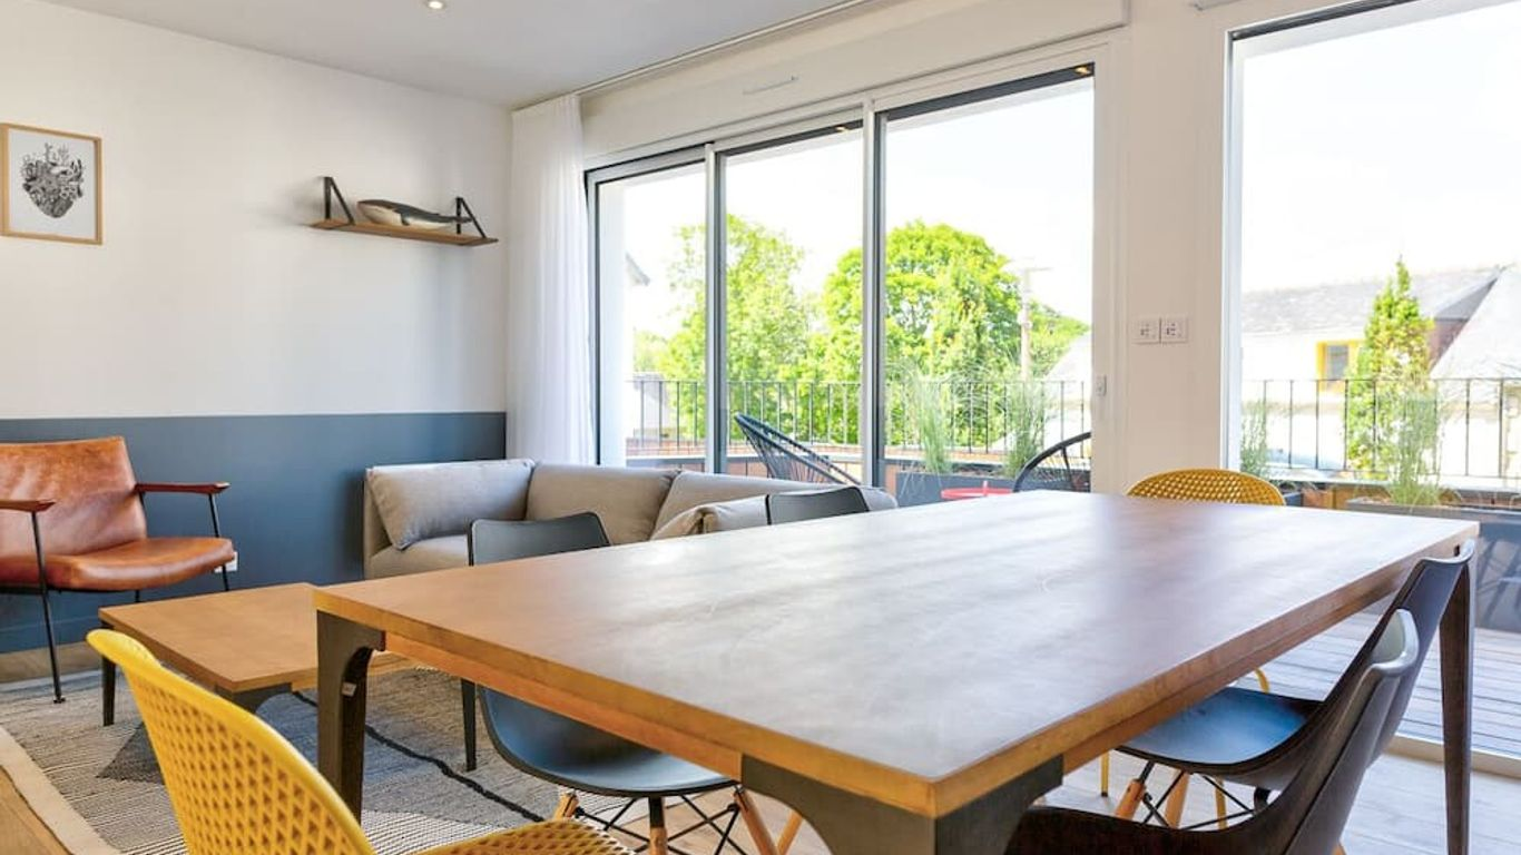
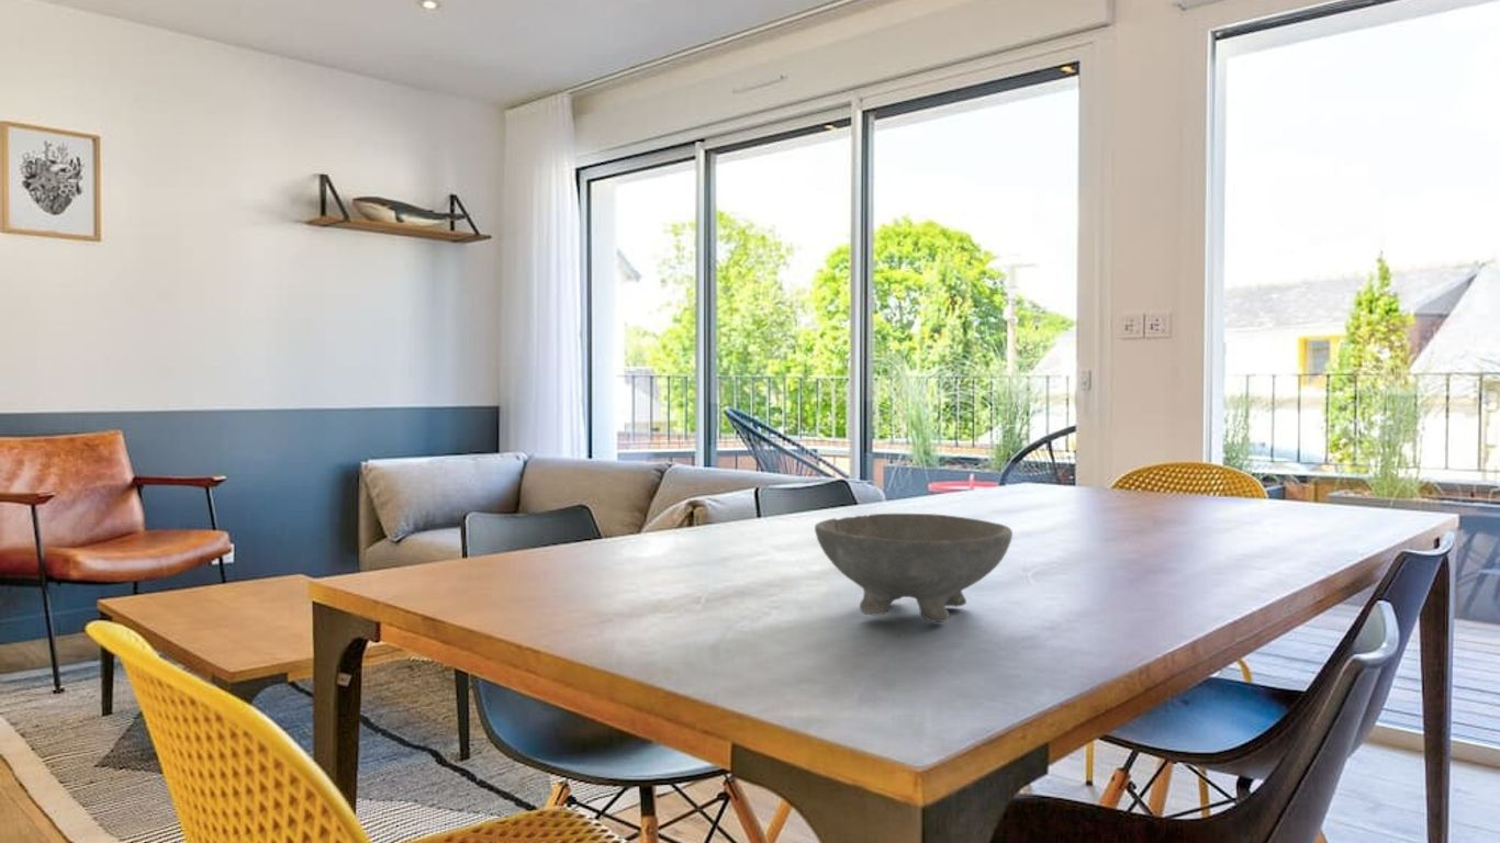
+ bowl (910, 567)
